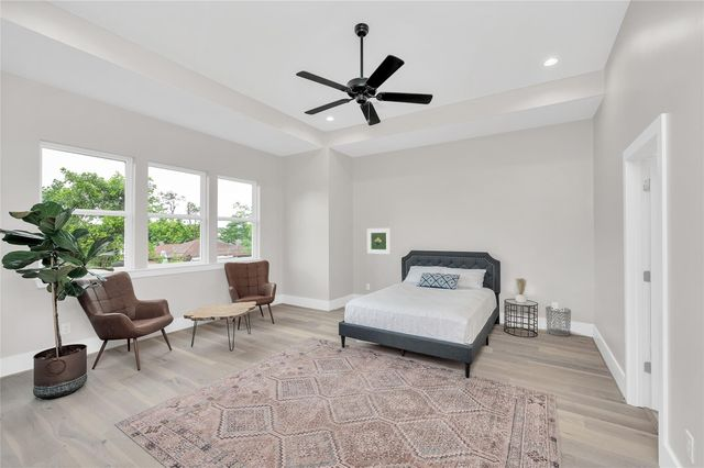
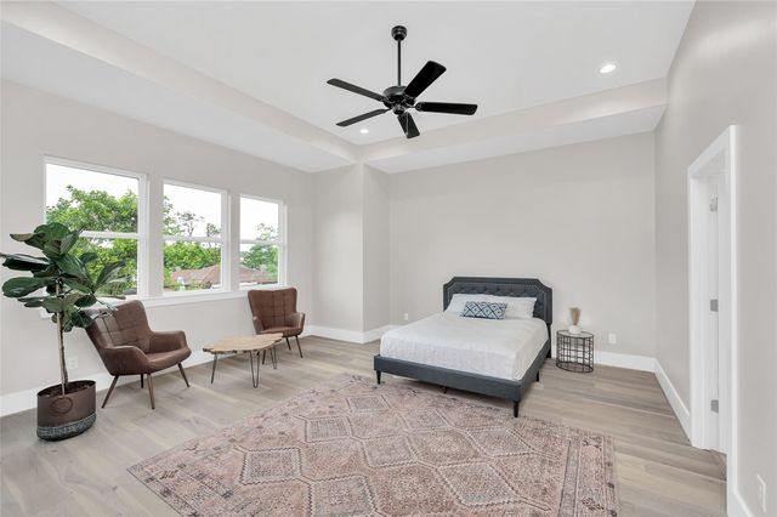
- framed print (378, 241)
- waste bin (558, 321)
